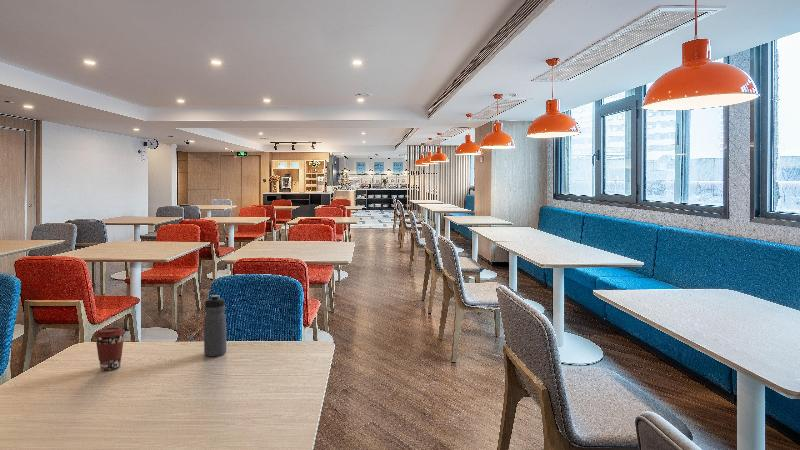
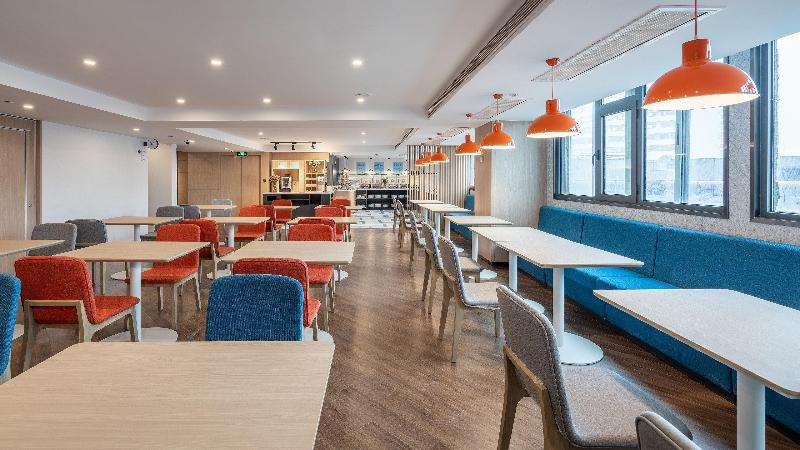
- coffee cup (110, 348)
- water bottle (215, 324)
